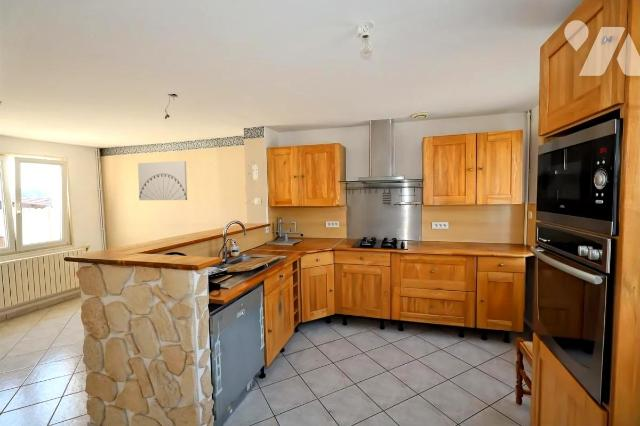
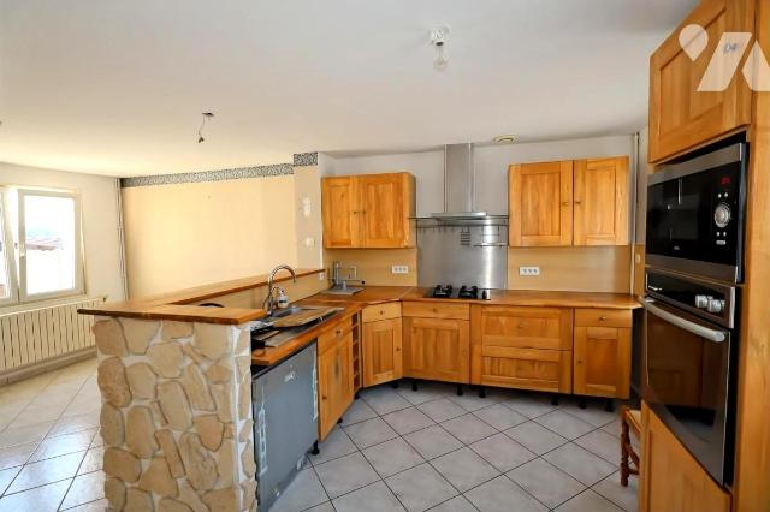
- wall art (162, 181)
